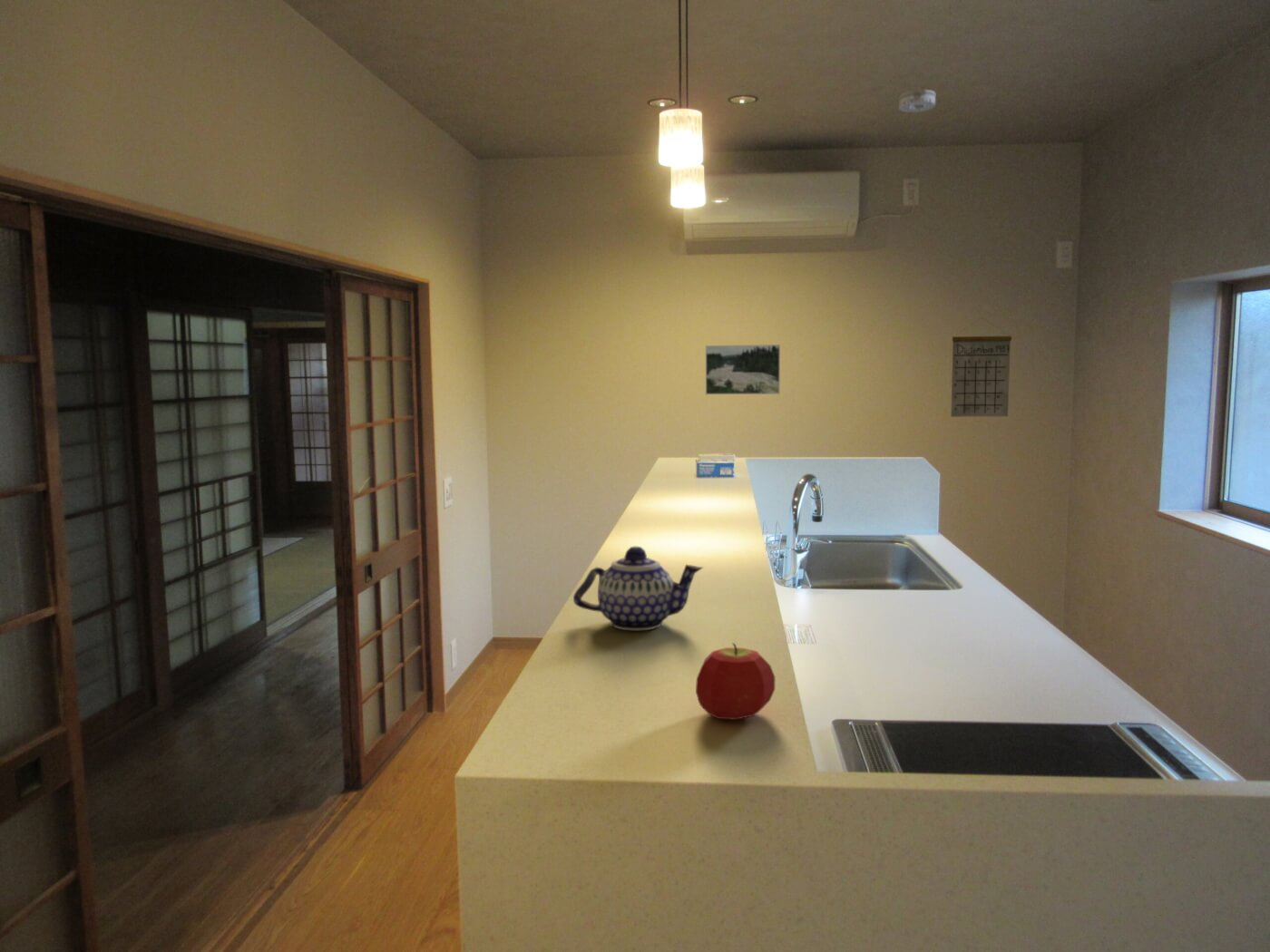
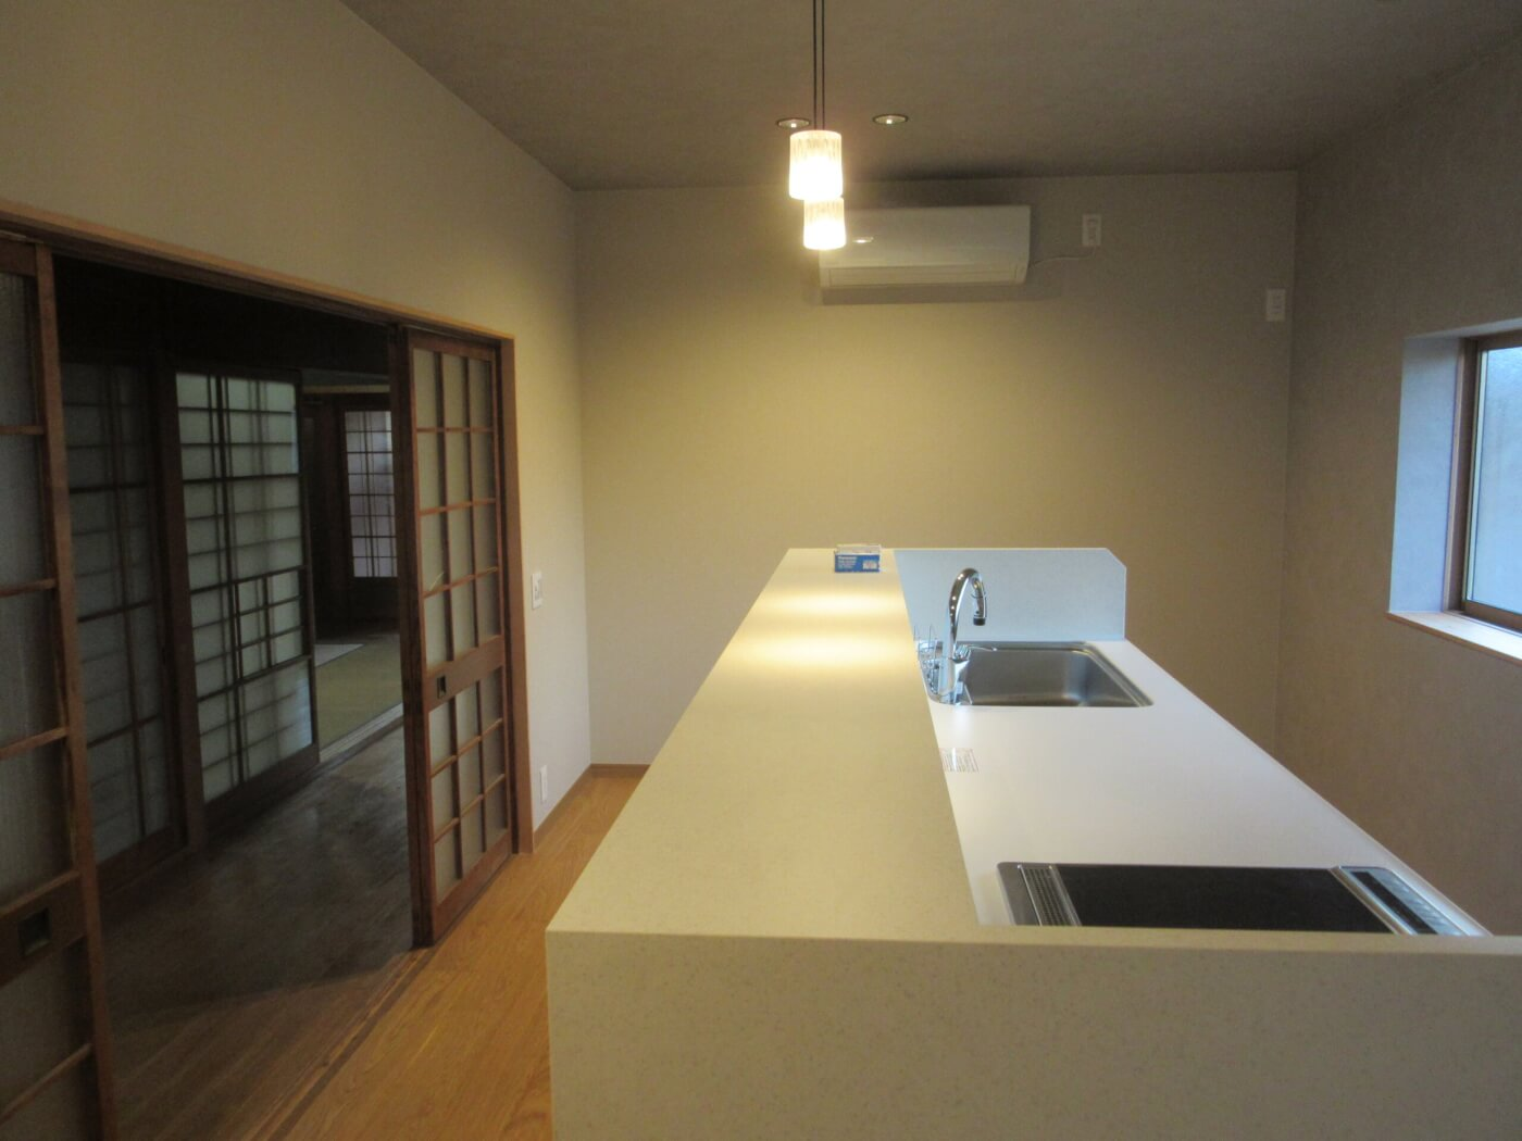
- calendar (981, 366)
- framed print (742, 369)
- smoke detector (917, 100)
- teapot (638, 586)
- fruit (734, 678)
